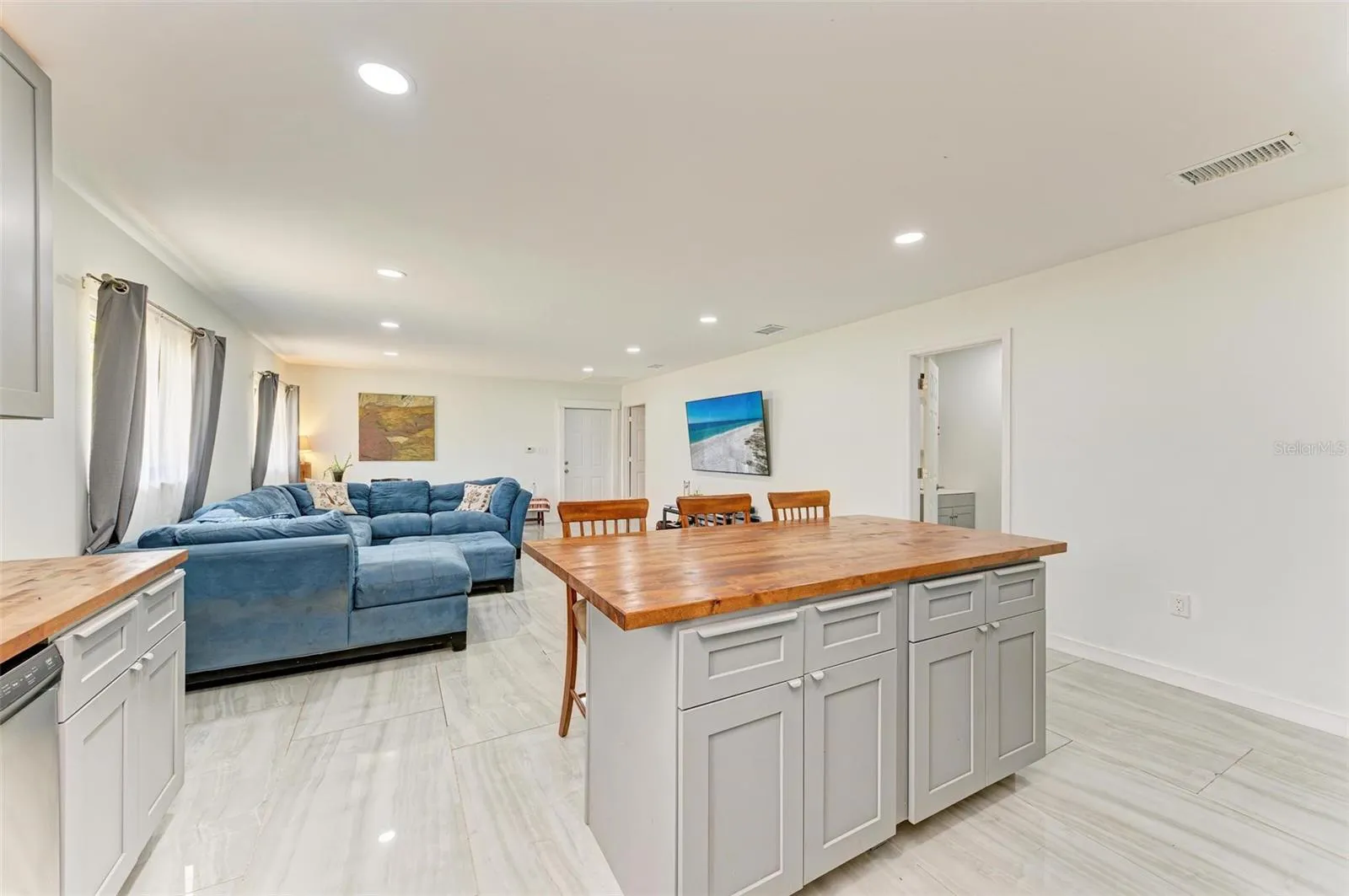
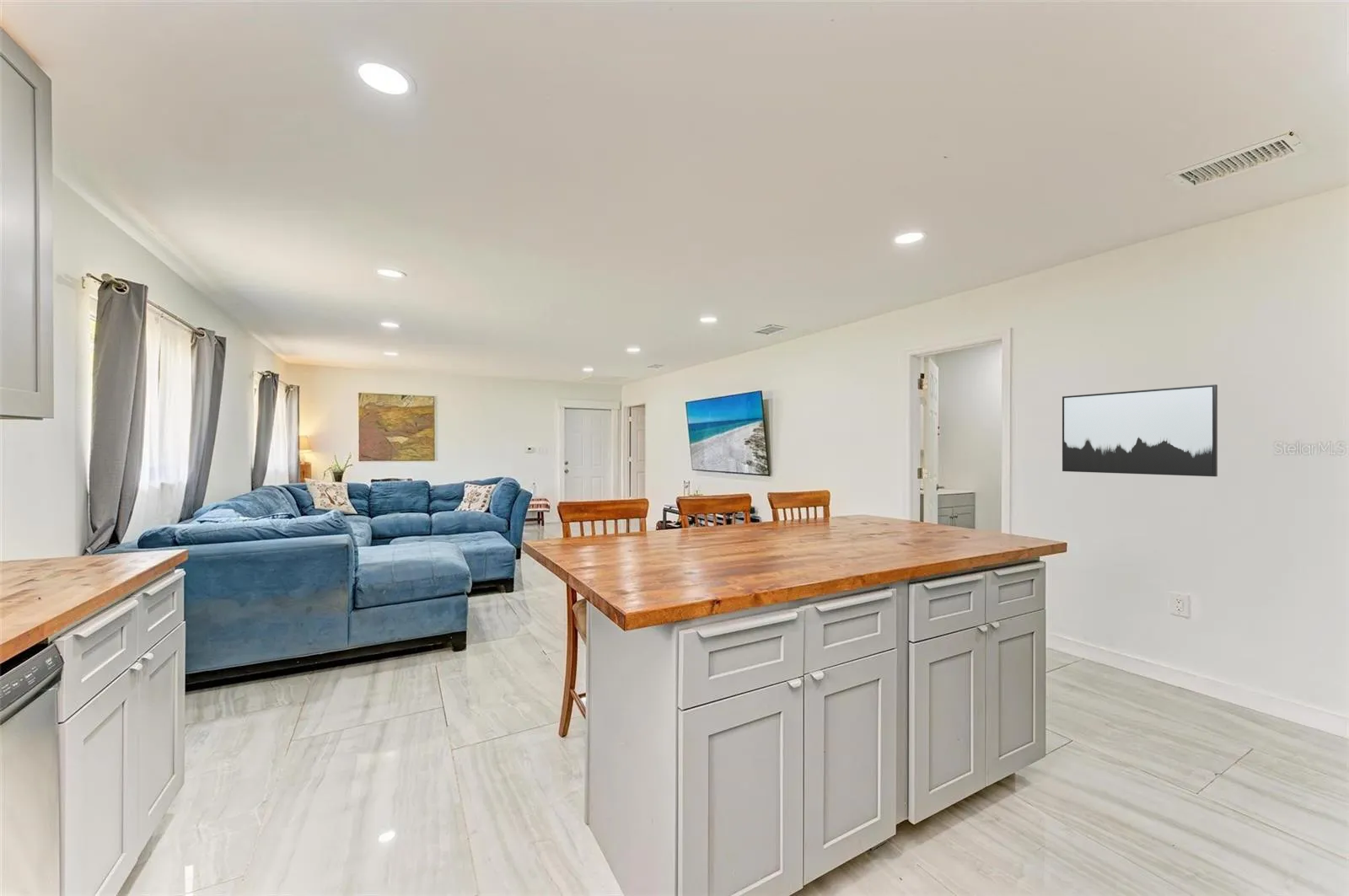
+ wall art (1131, 432)
